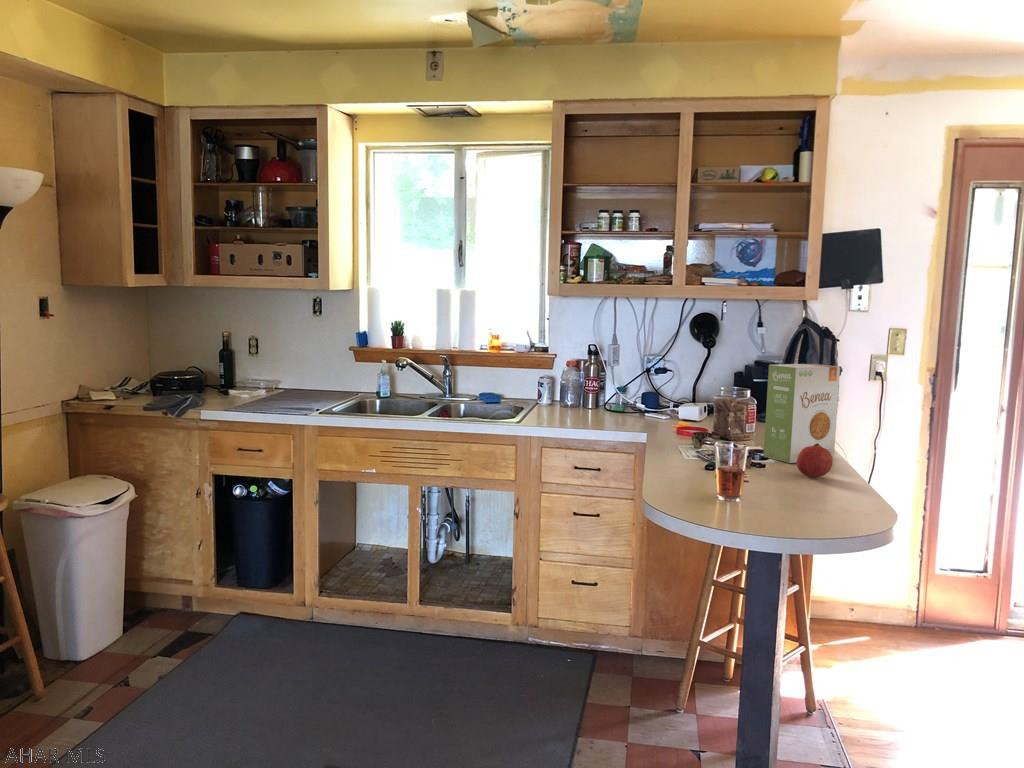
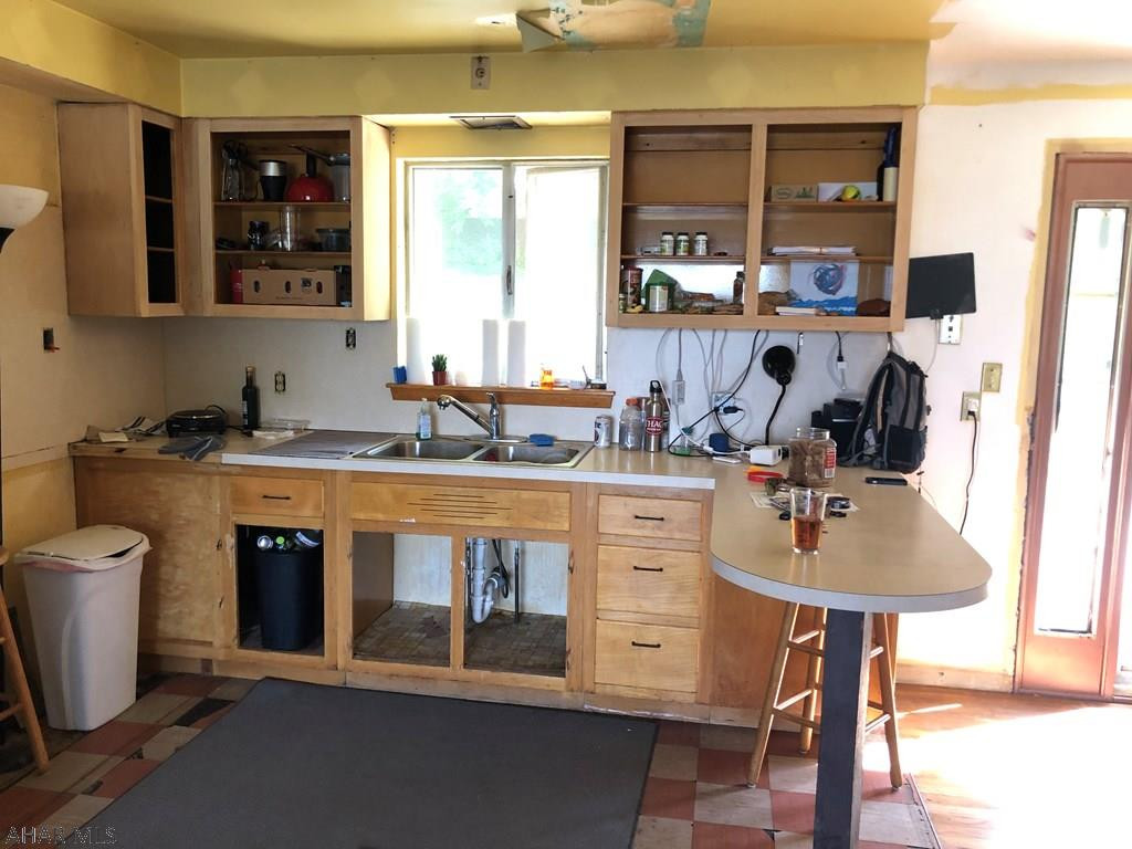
- fruit (814, 460)
- food box (801, 411)
